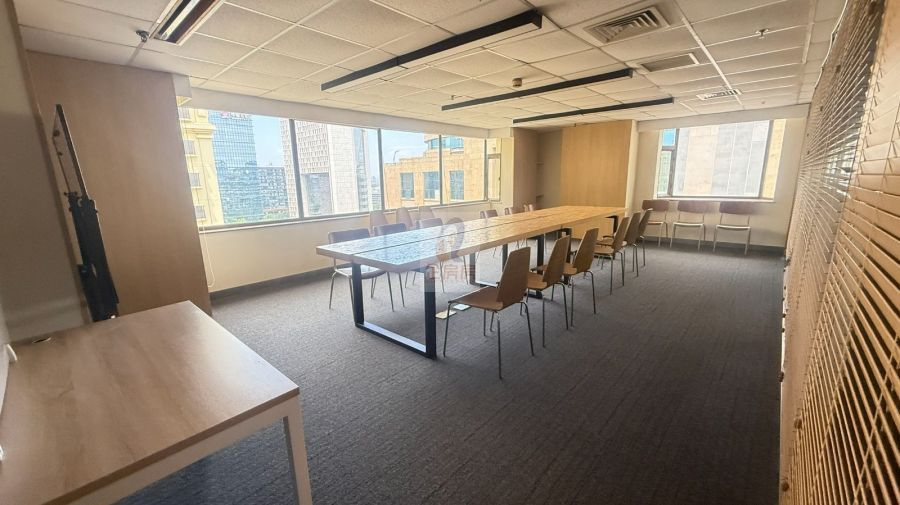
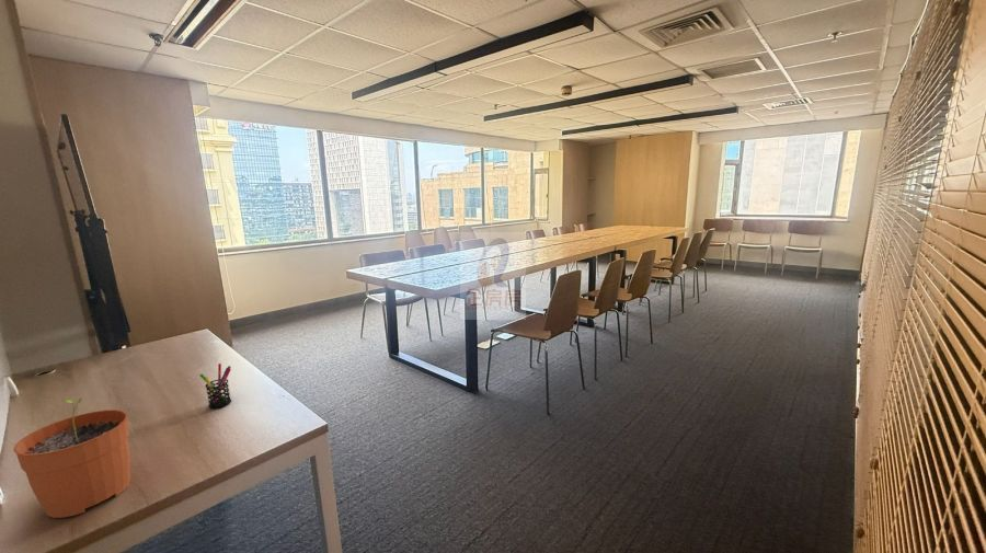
+ pen holder (215, 384)
+ plant pot (78, 446)
